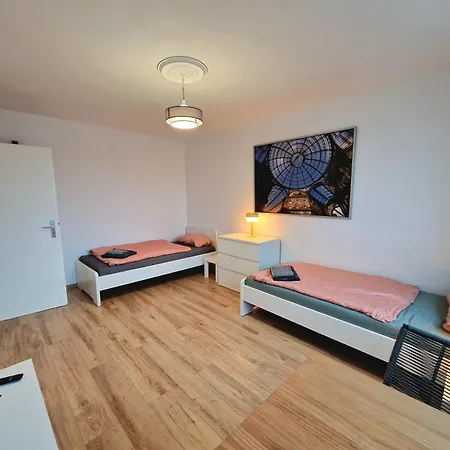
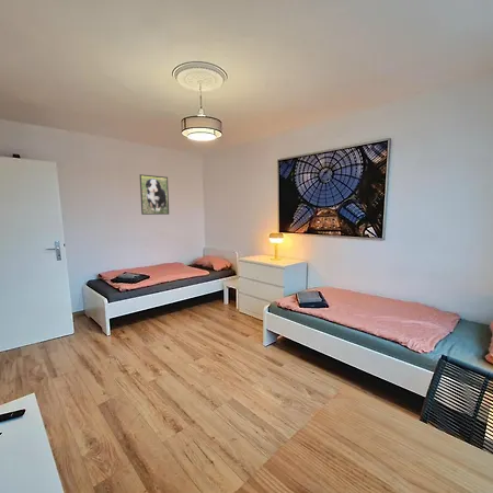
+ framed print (154, 195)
